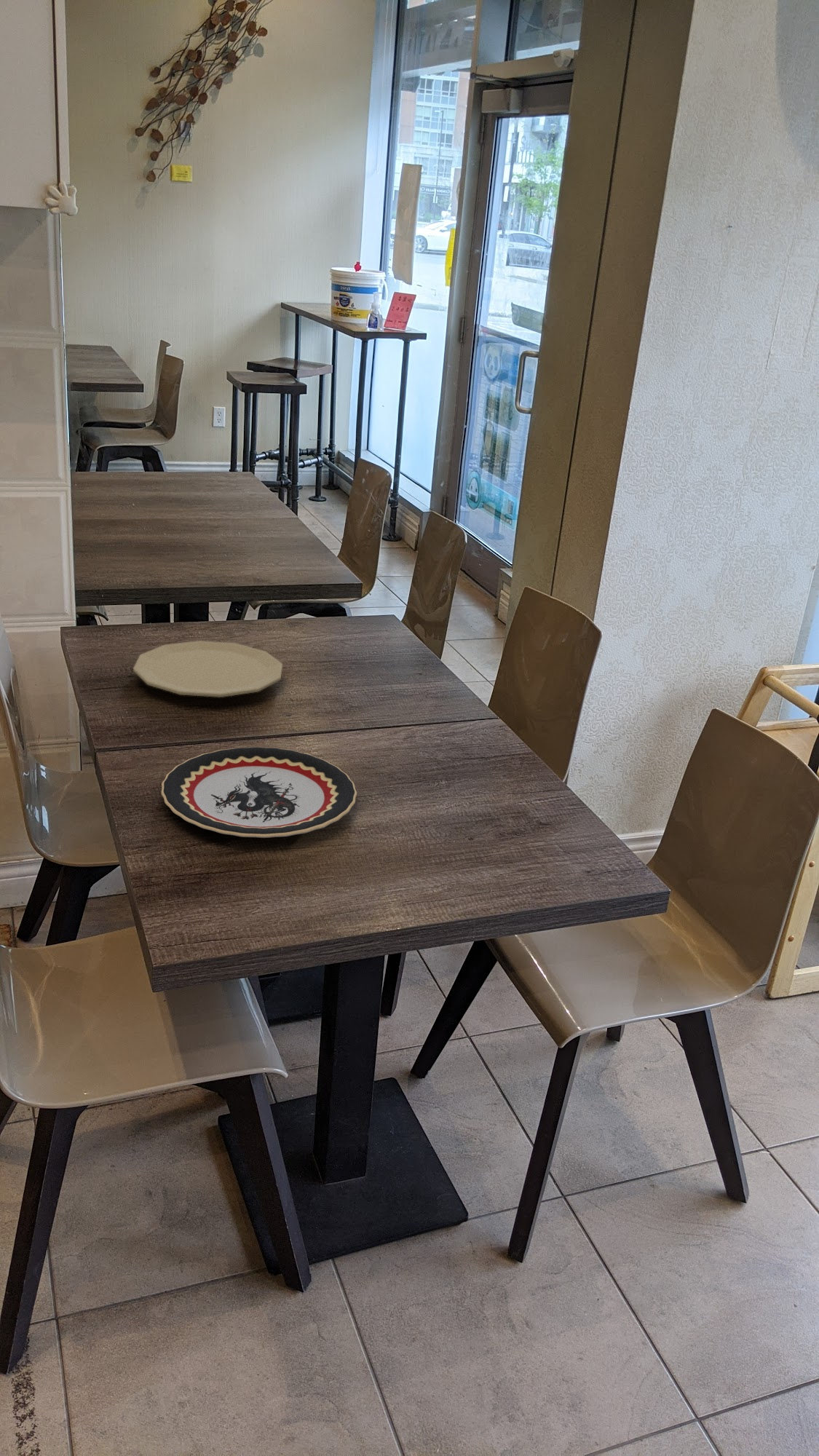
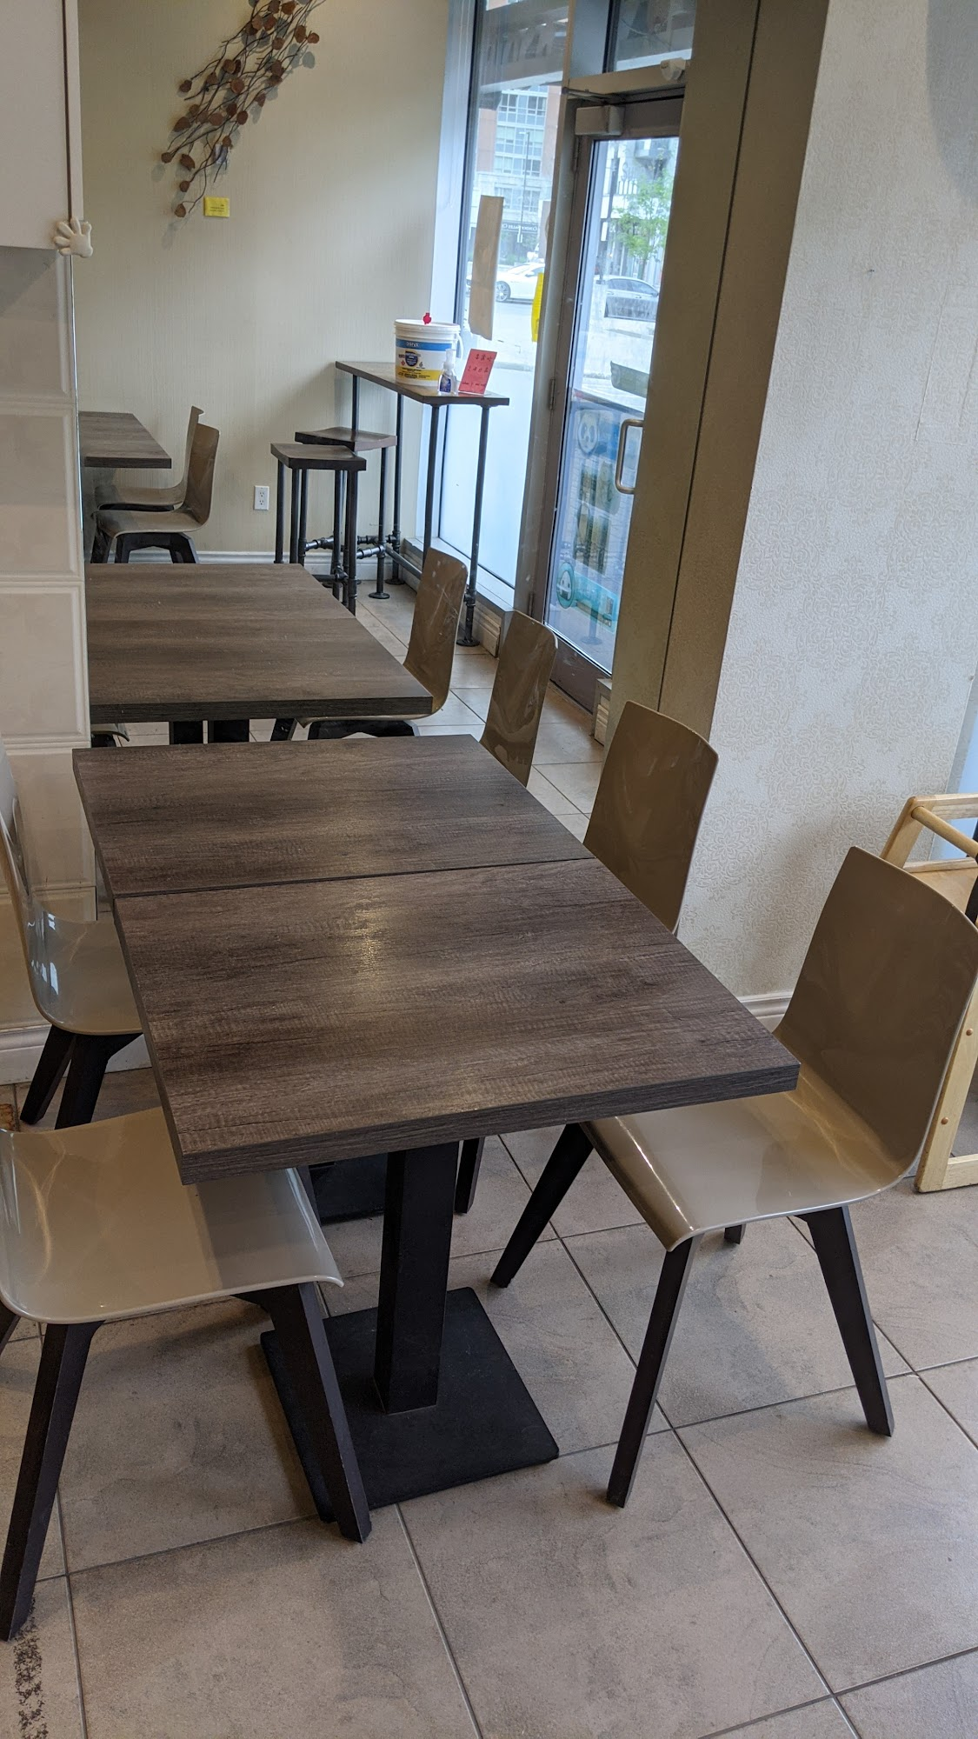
- plate (209, 673)
- plate (260, 794)
